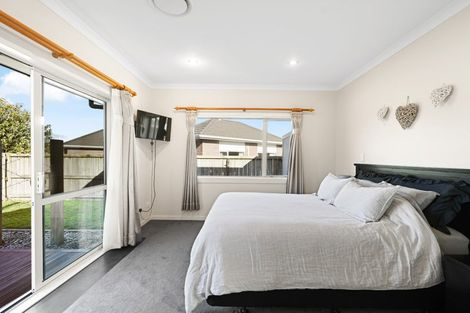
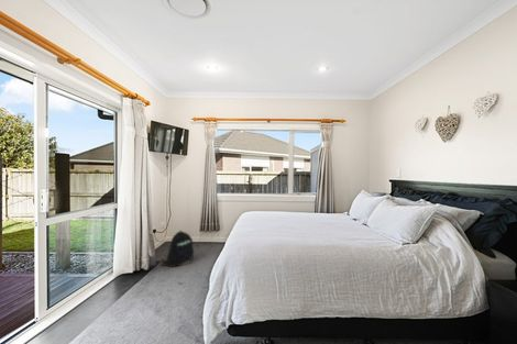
+ backpack (178, 246)
